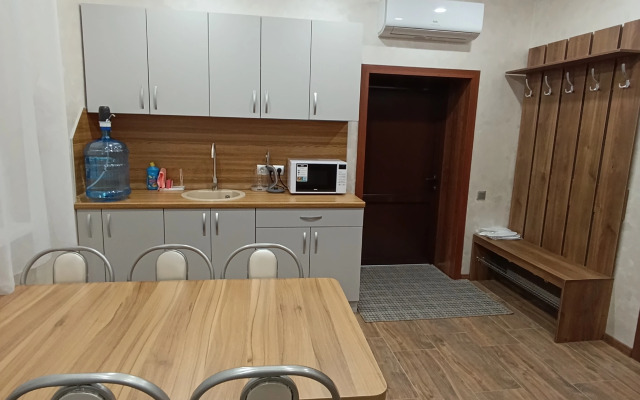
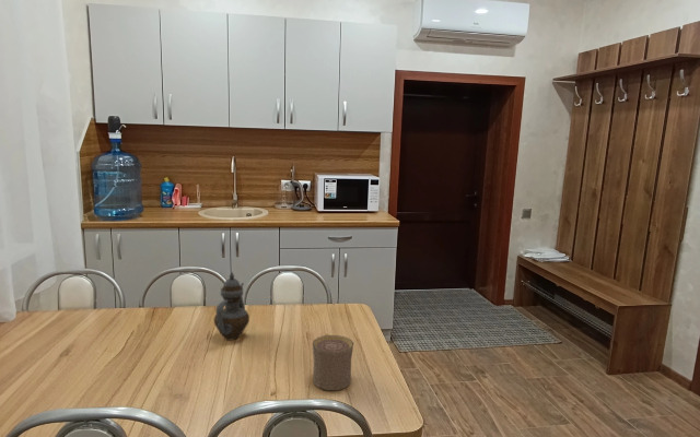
+ cup (332, 362)
+ teapot (231, 305)
